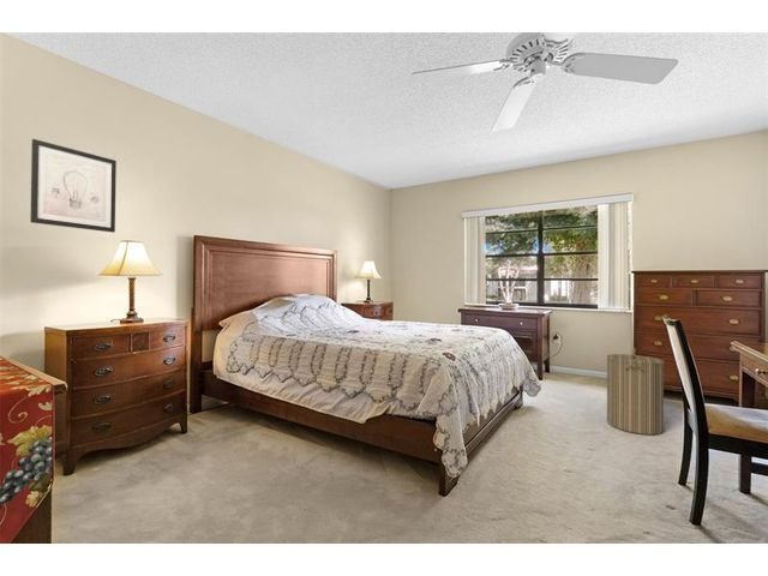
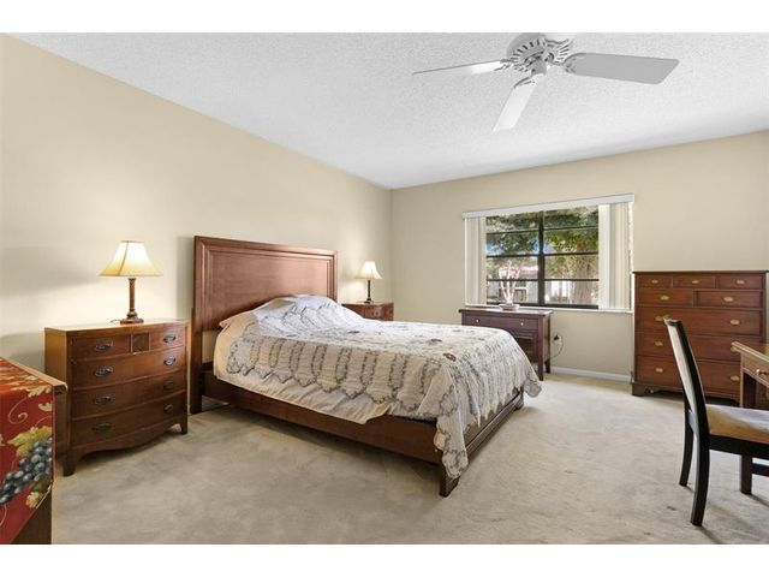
- laundry hamper (634, 386)
- wall art (76, 188)
